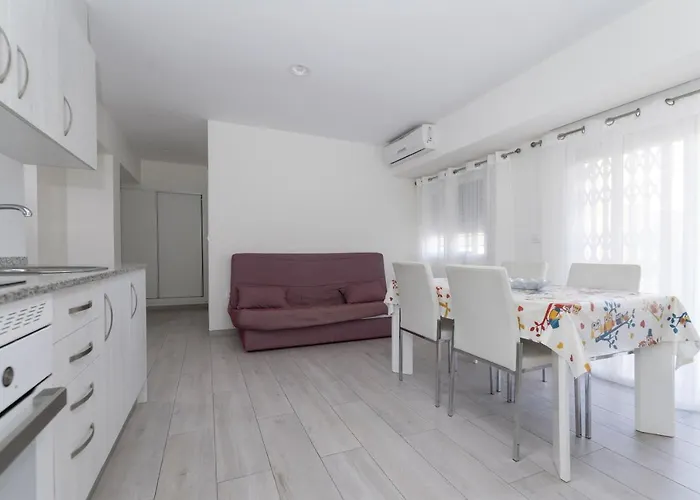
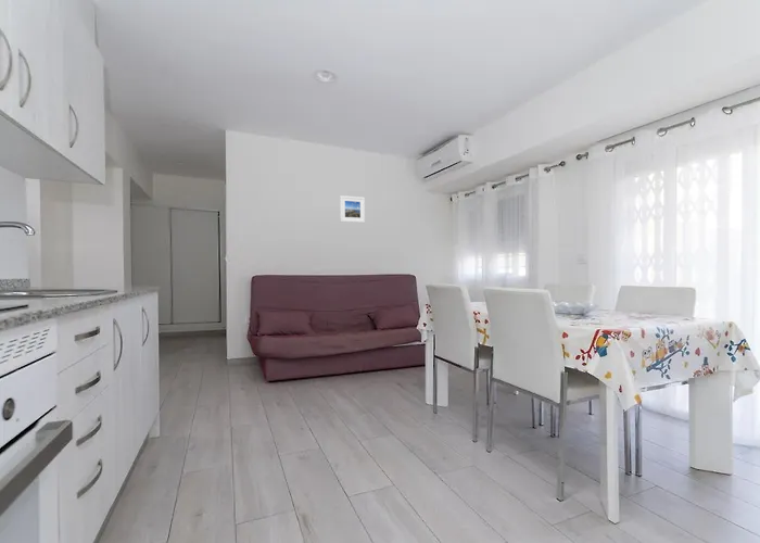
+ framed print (352, 209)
